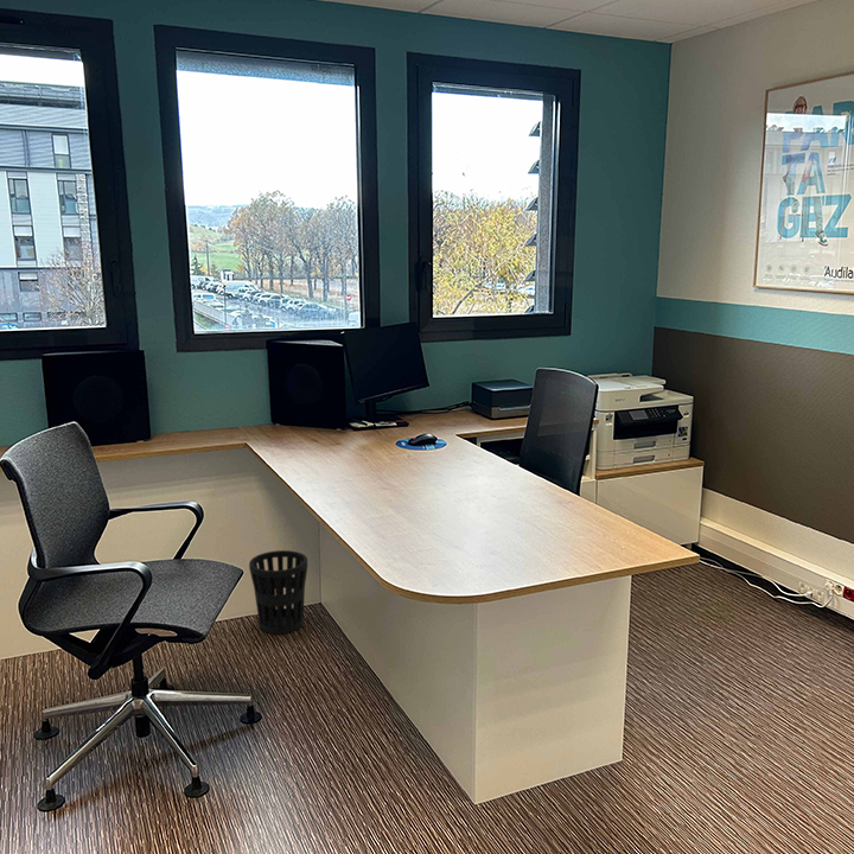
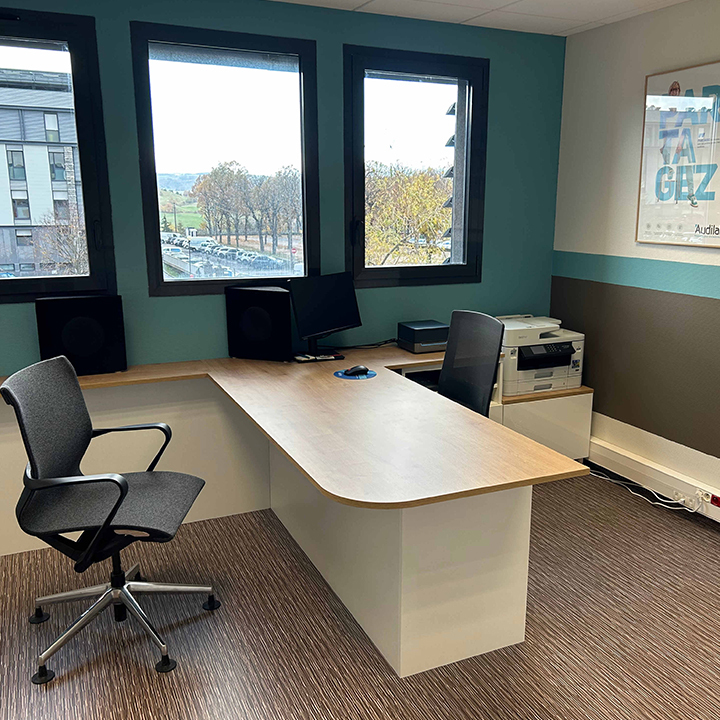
- wastebasket (280, 592)
